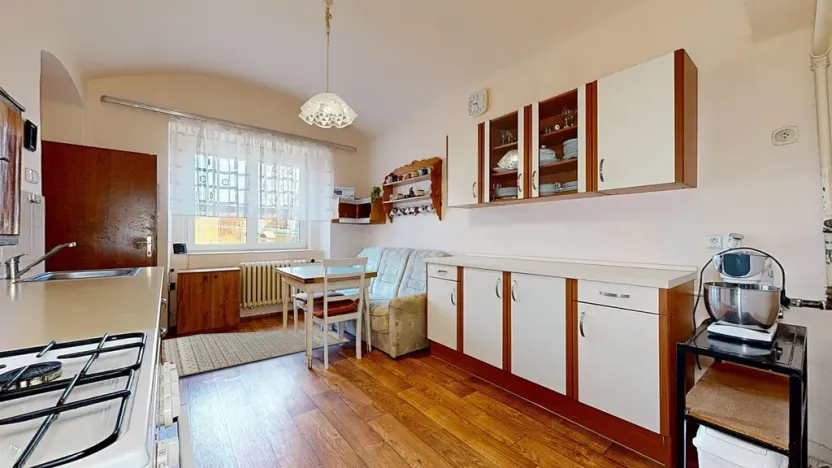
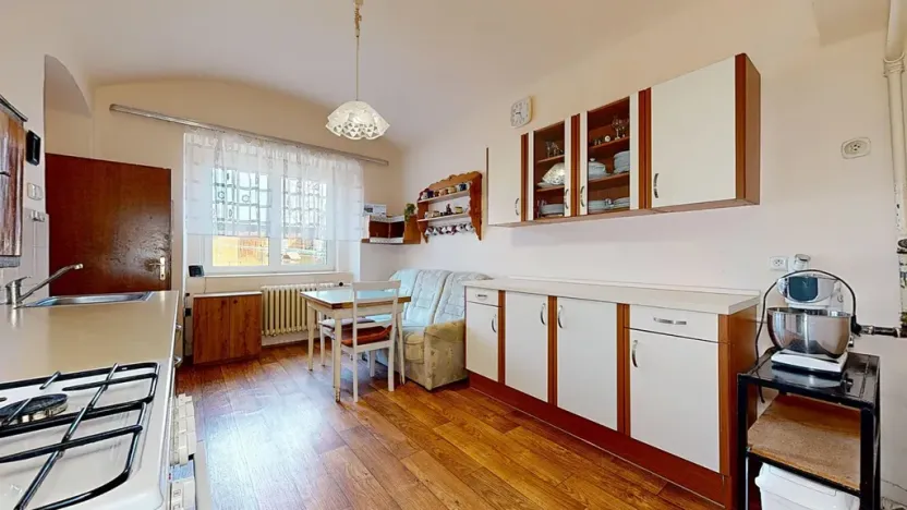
- rug (251, 341)
